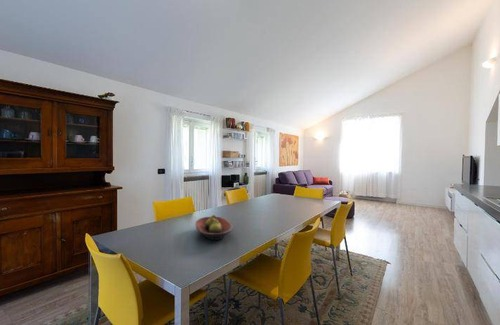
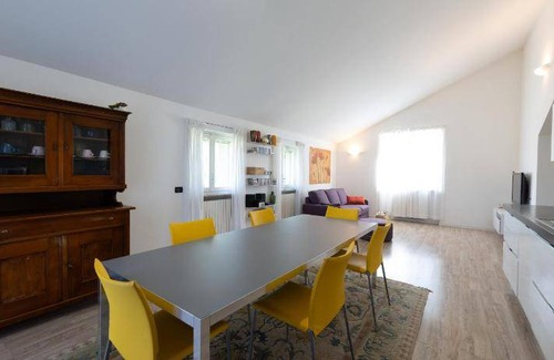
- fruit bowl (213, 225)
